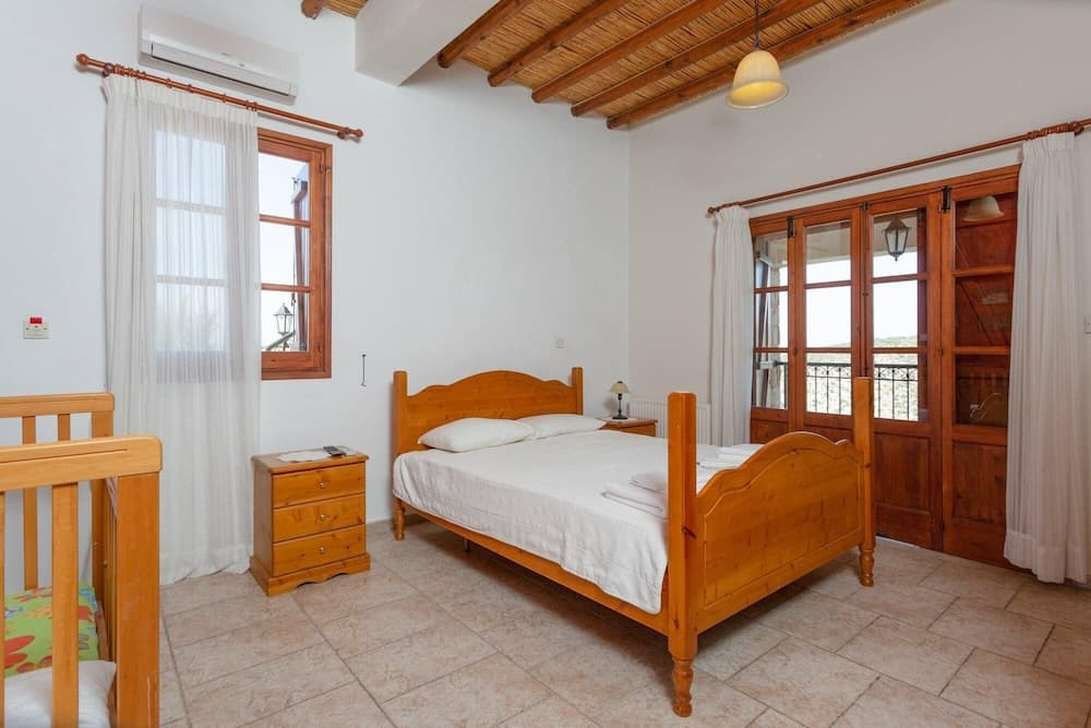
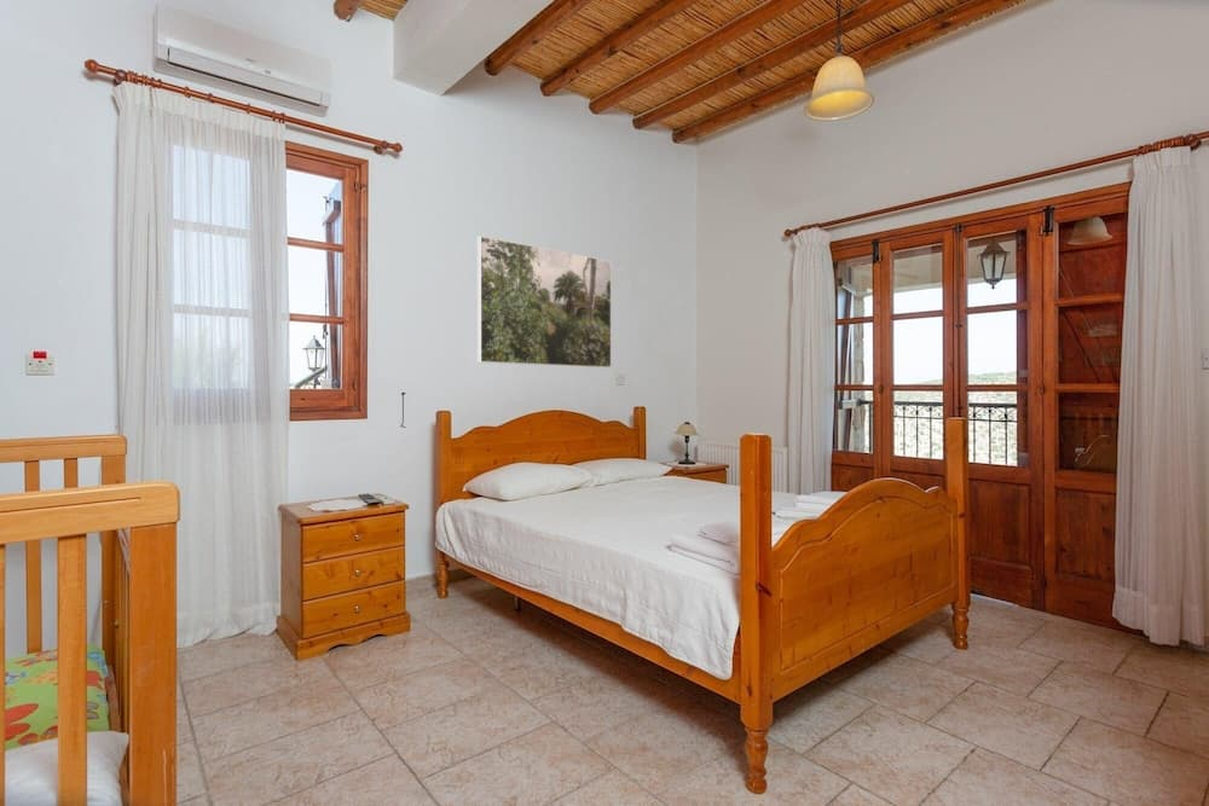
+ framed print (549, 307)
